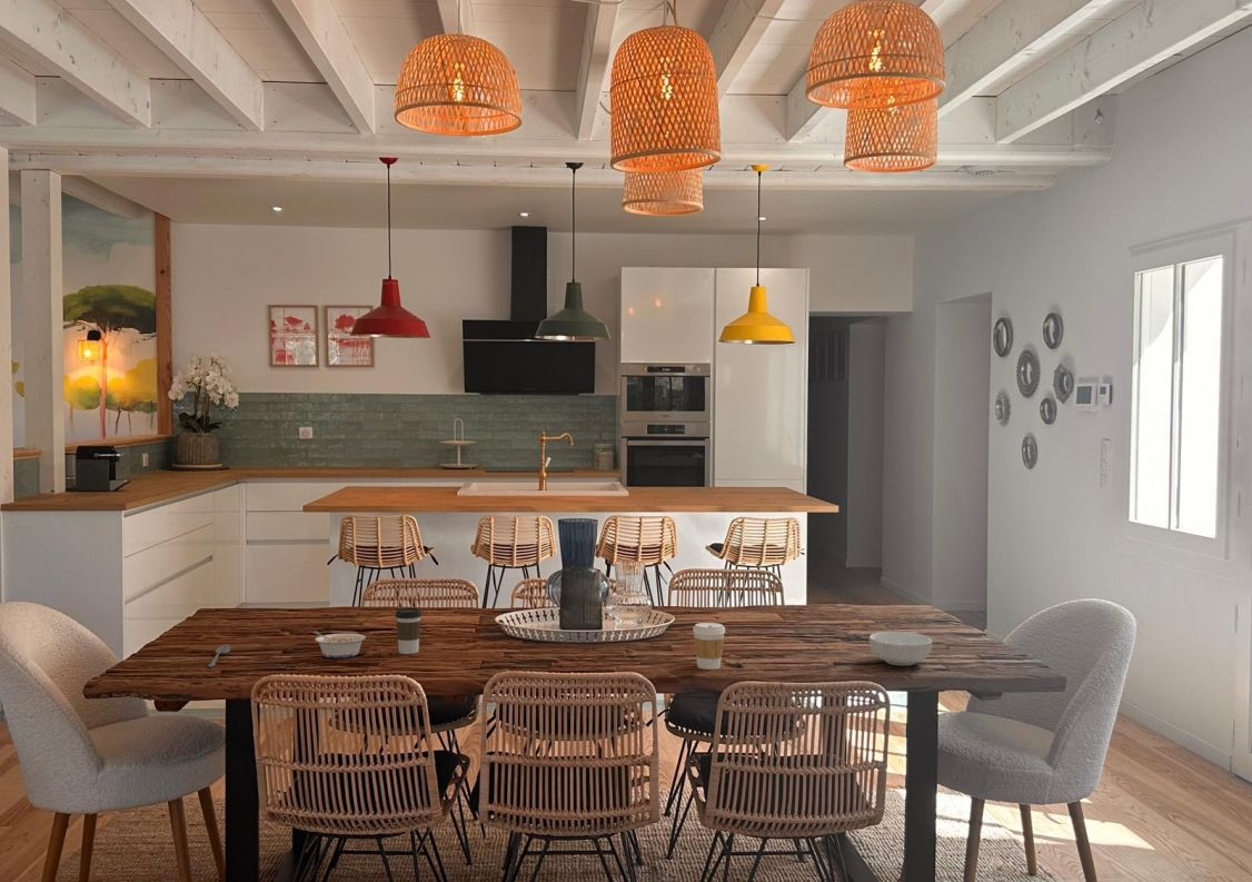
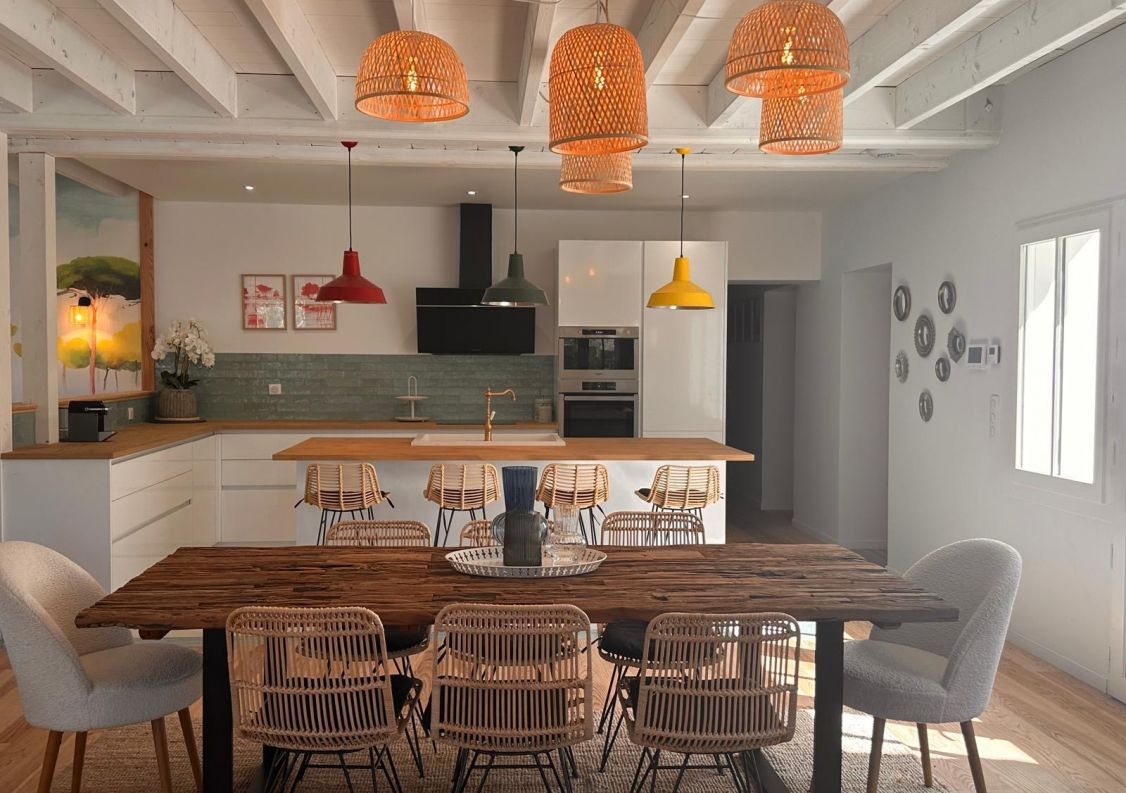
- cereal bowl (900, 650)
- coffee cup (708, 645)
- coffee cup (408, 631)
- legume (338, 644)
- spoon (218, 654)
